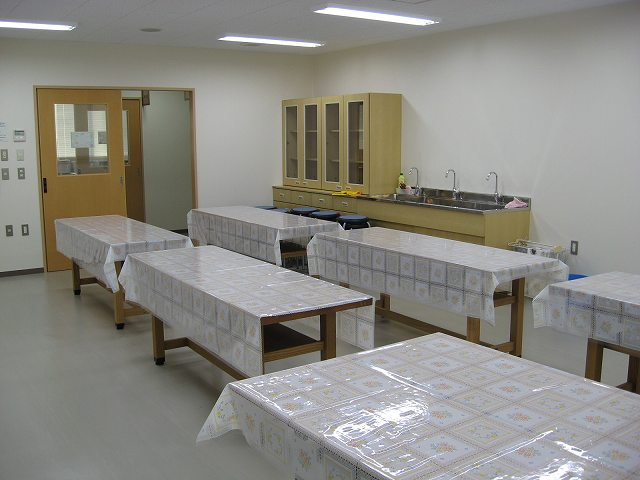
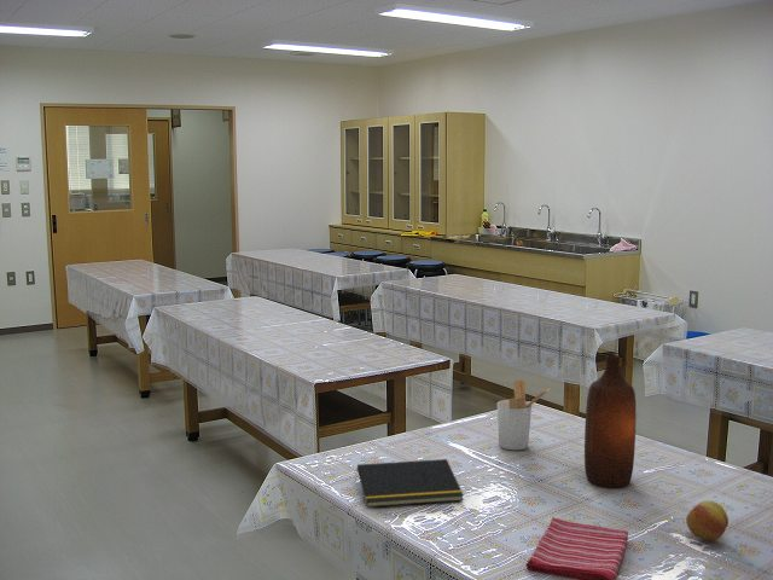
+ bottle (610, 418)
+ notepad (408, 481)
+ fruit (707, 521)
+ utensil holder (523, 416)
+ dish towel (579, 549)
